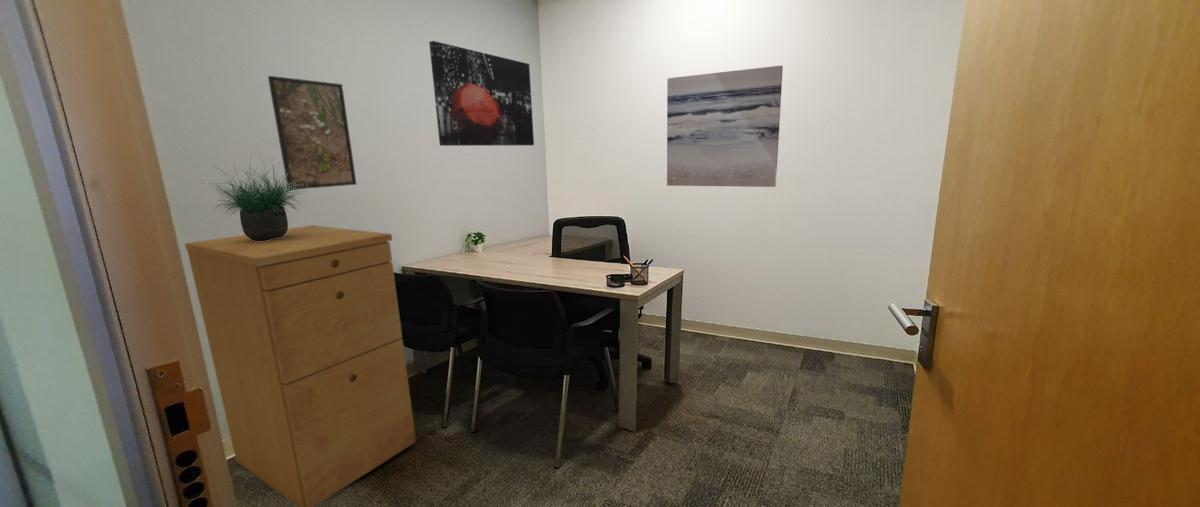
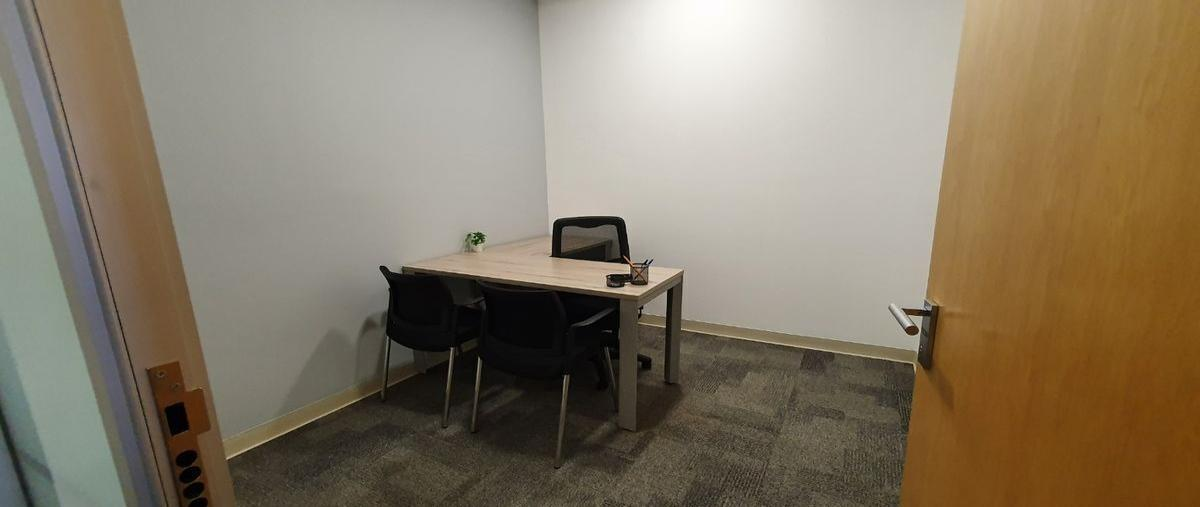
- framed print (315, 135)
- filing cabinet (310, 351)
- potted plant (259, 195)
- wall art (488, 100)
- wall art (720, 130)
